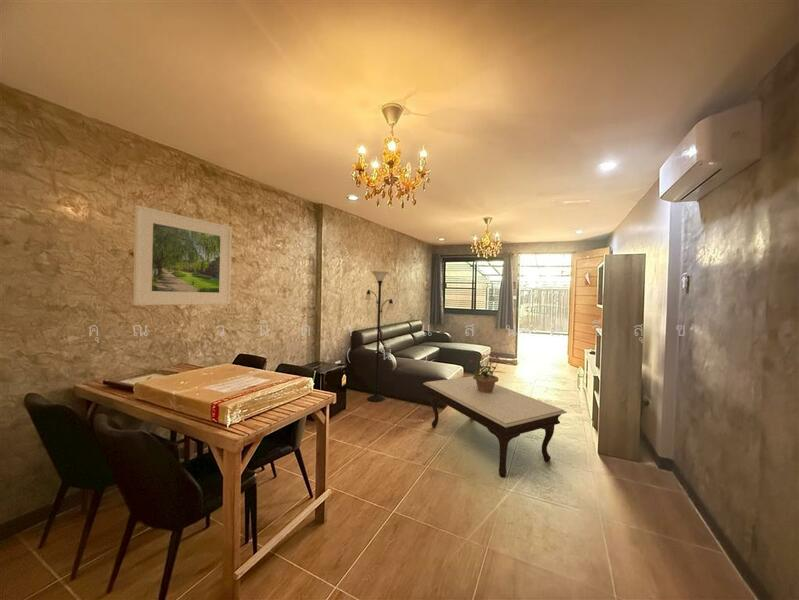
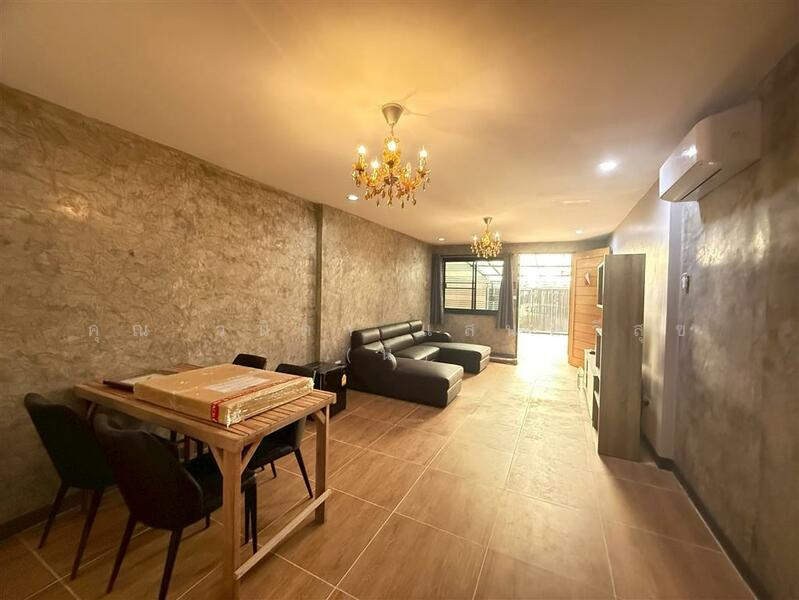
- coffee table (485, 418)
- potted plant (487, 372)
- floor lamp (378, 335)
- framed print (188, 261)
